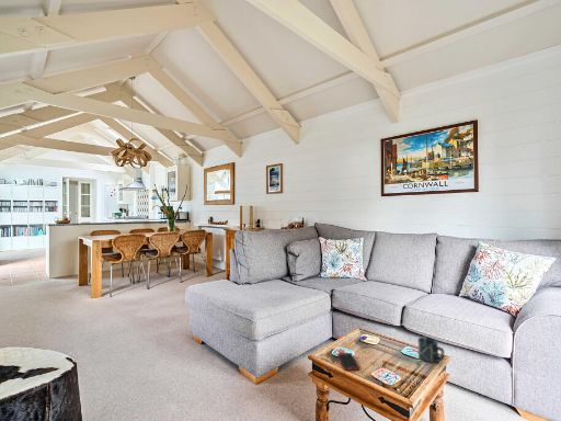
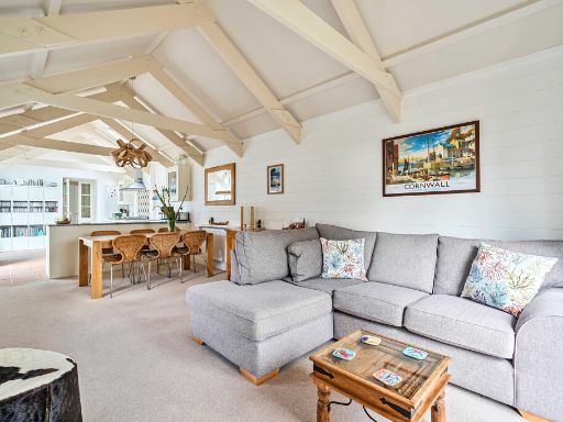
- cell phone (347, 361)
- cup (431, 350)
